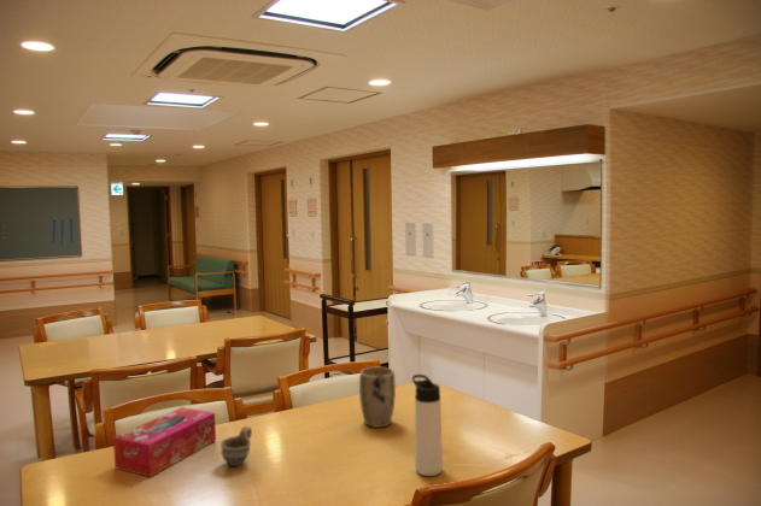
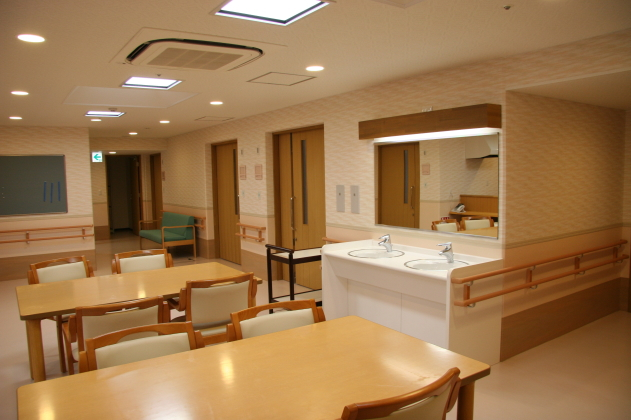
- plant pot (377, 396)
- thermos bottle (425, 424)
- tissue box (166, 439)
- cup (238, 447)
